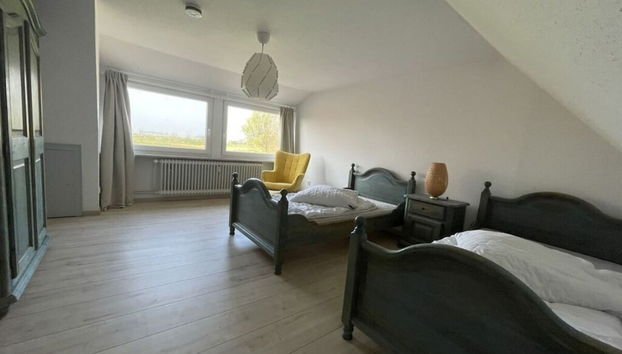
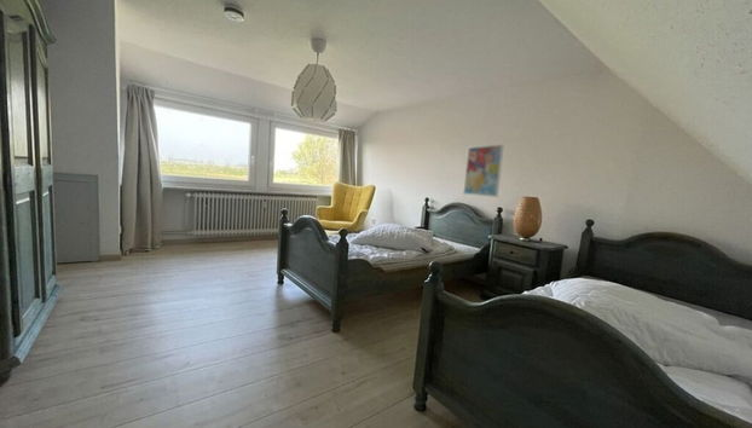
+ wall art (481, 170)
